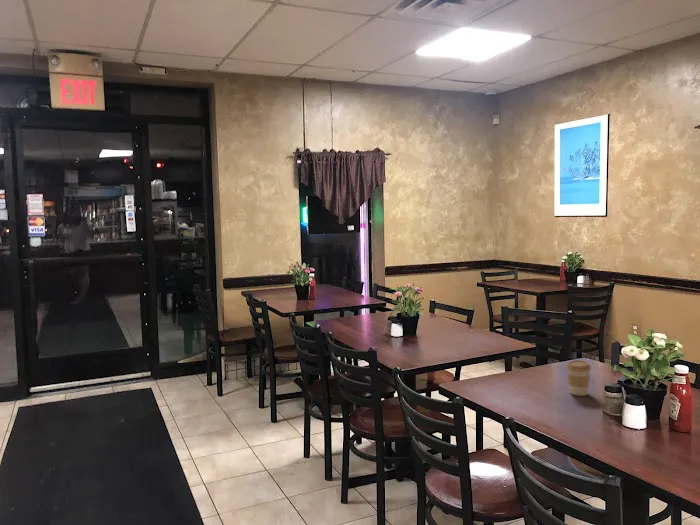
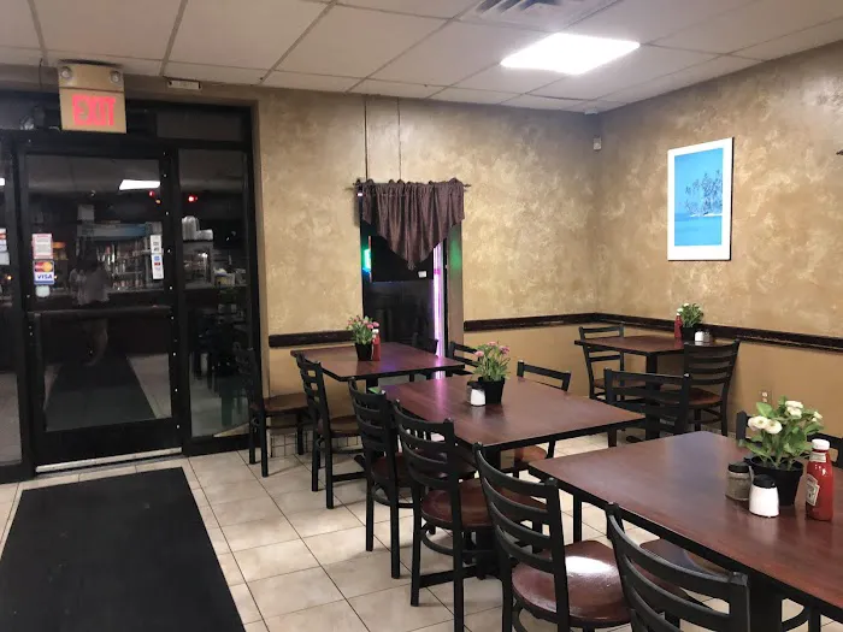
- coffee cup (578, 377)
